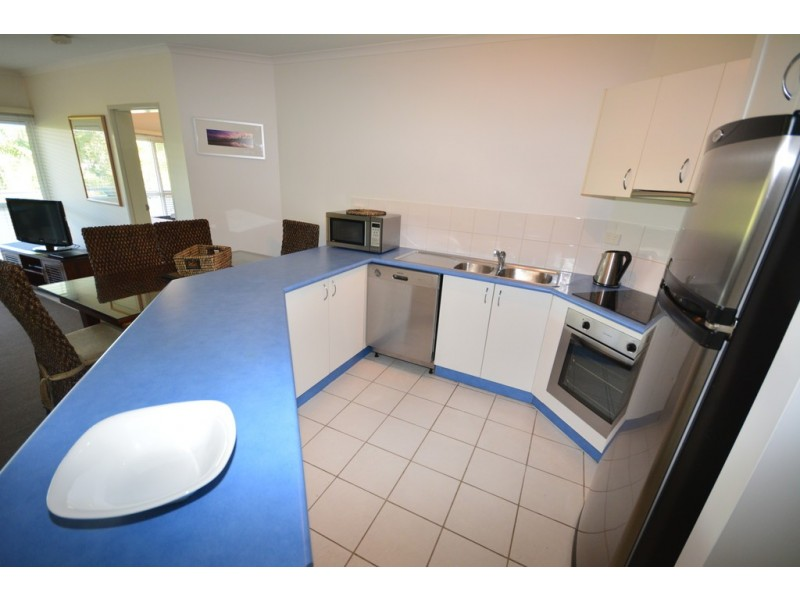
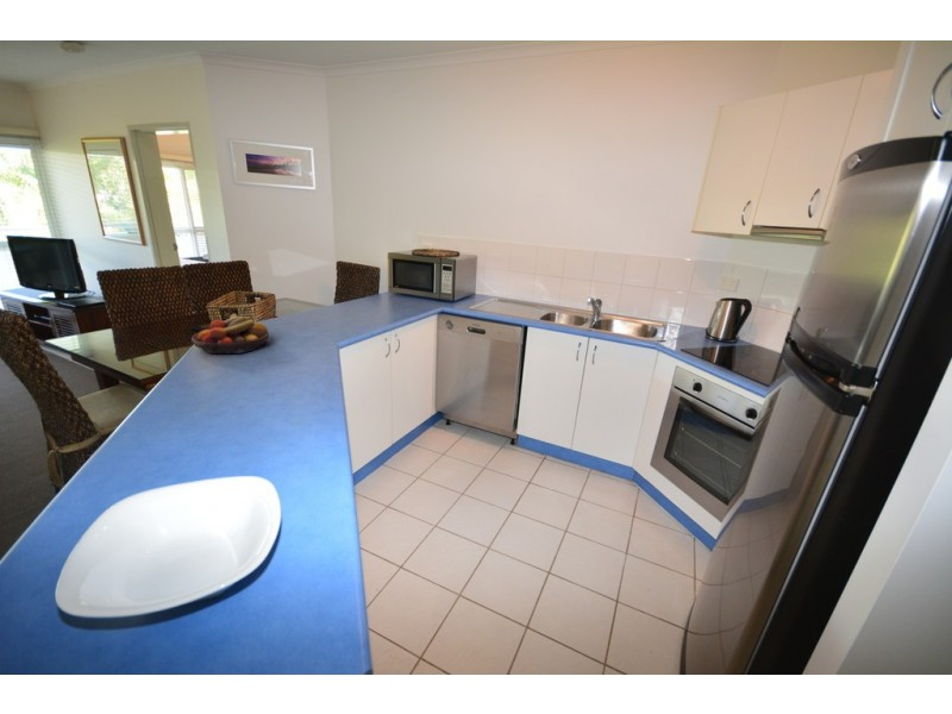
+ fruit bowl (231, 331)
